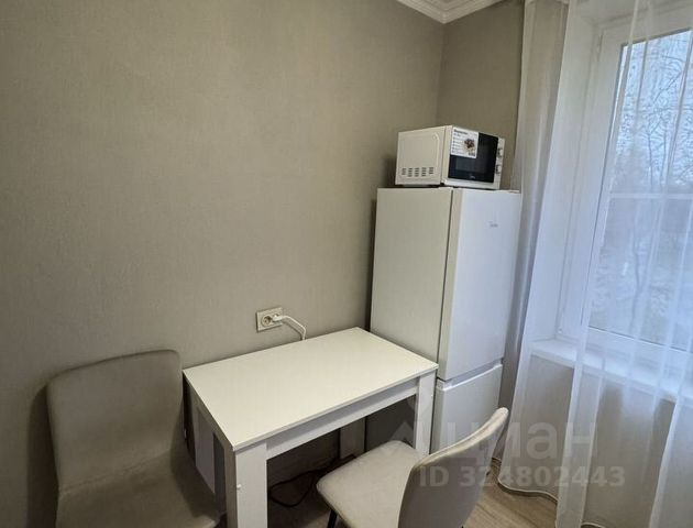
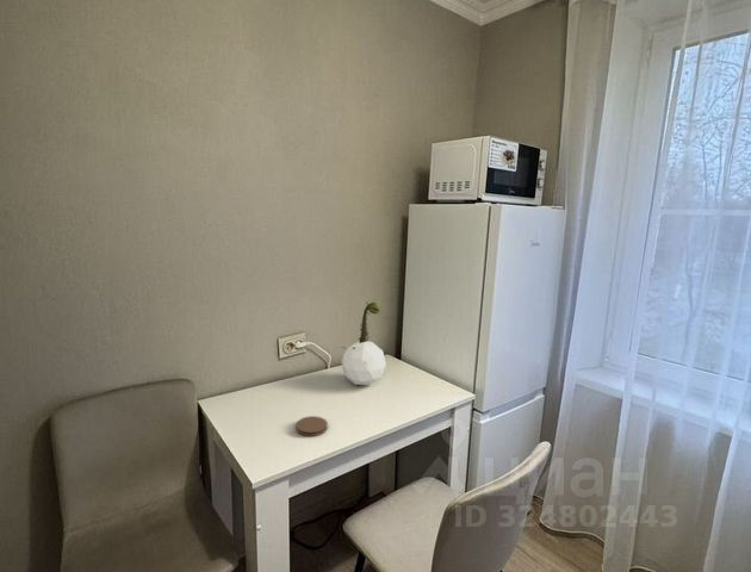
+ plant (360, 342)
+ coaster (311, 425)
